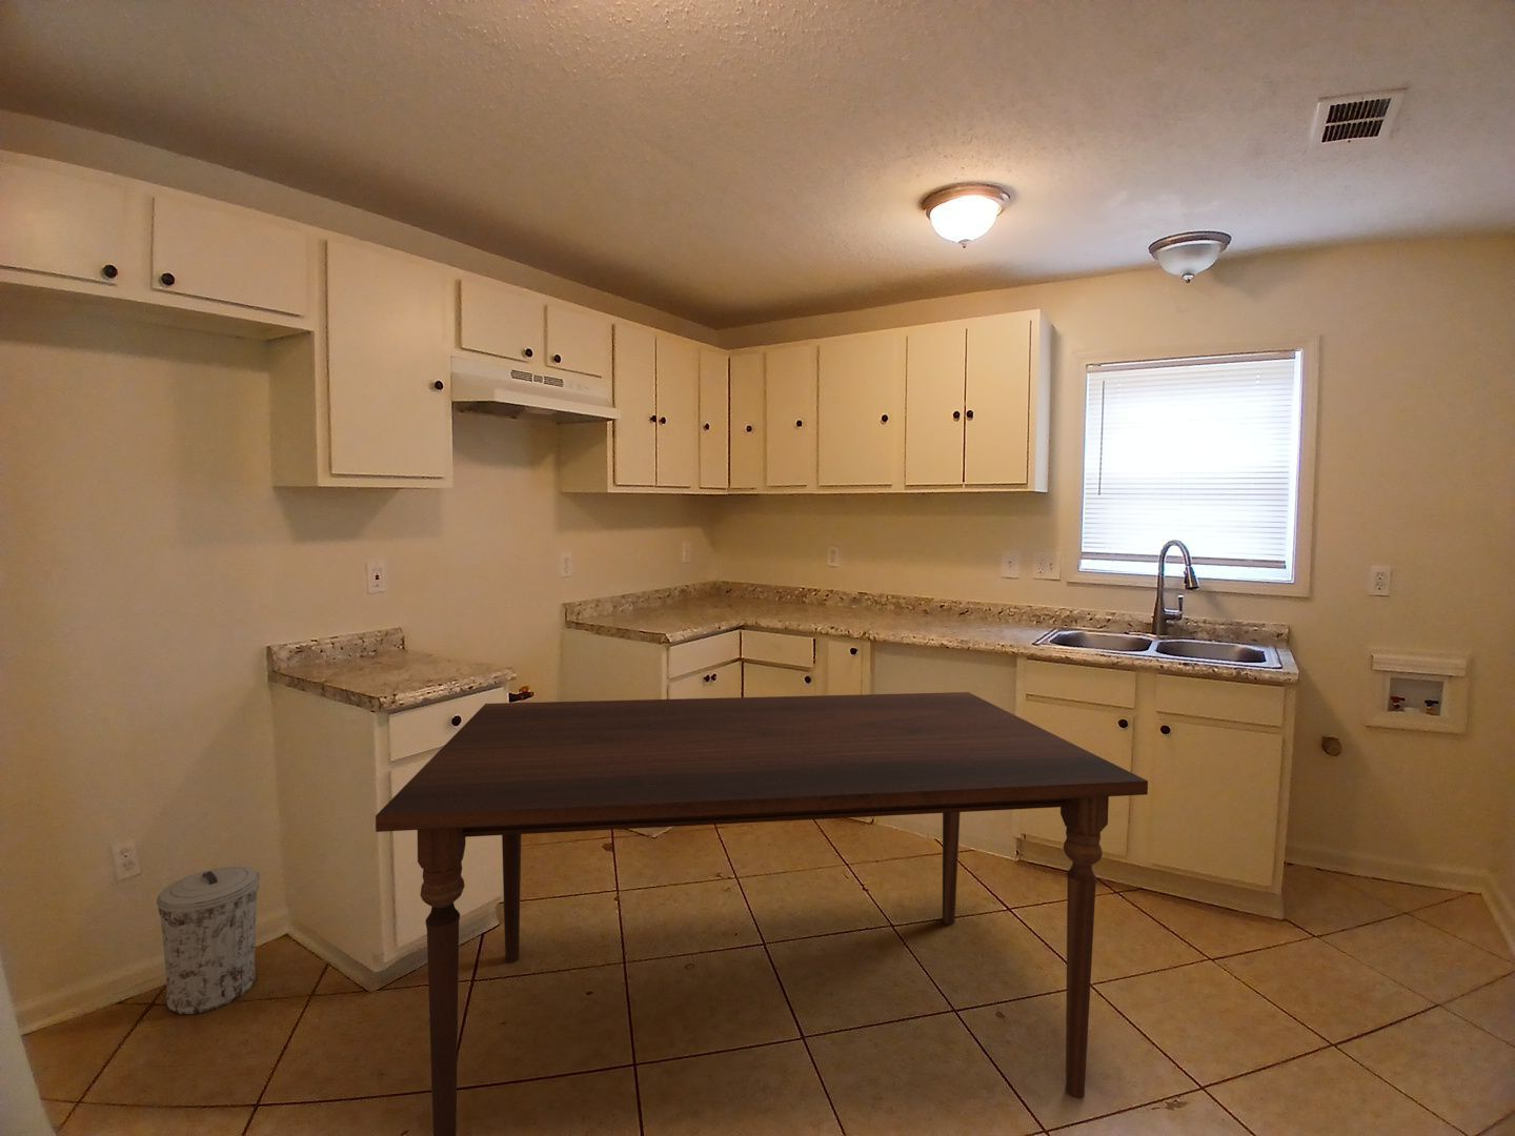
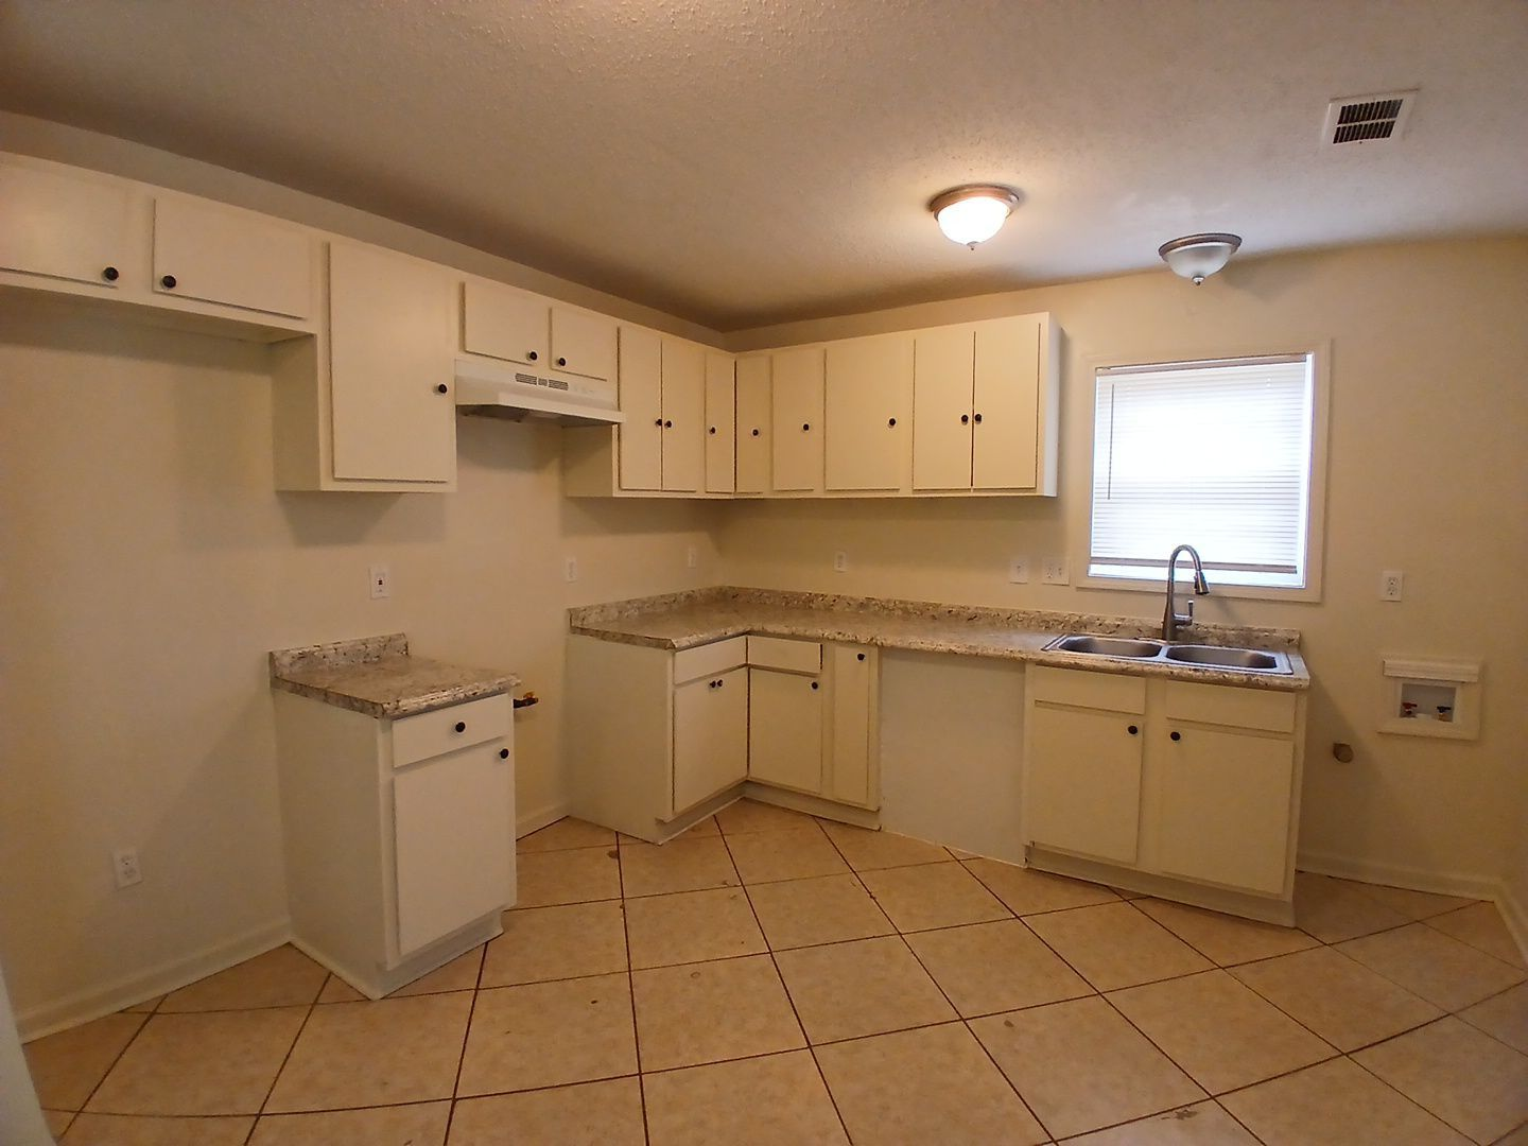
- trash can (210, 933)
- dining table (758, 821)
